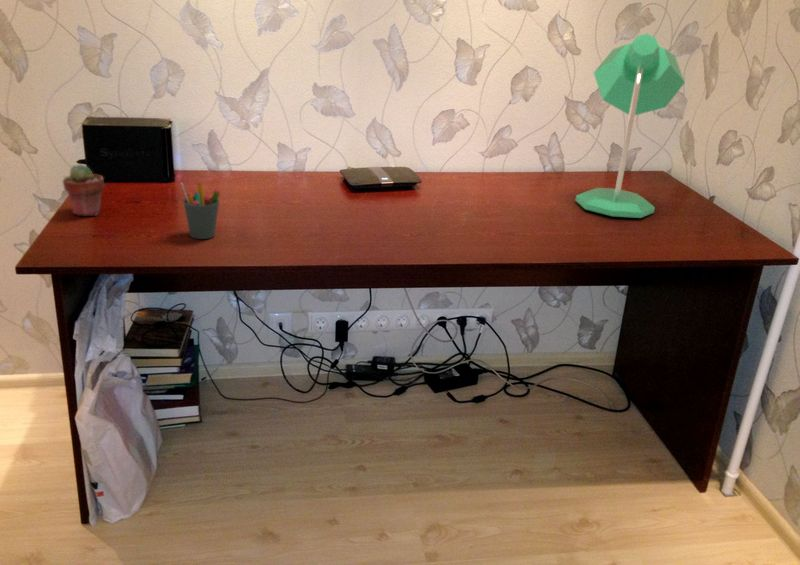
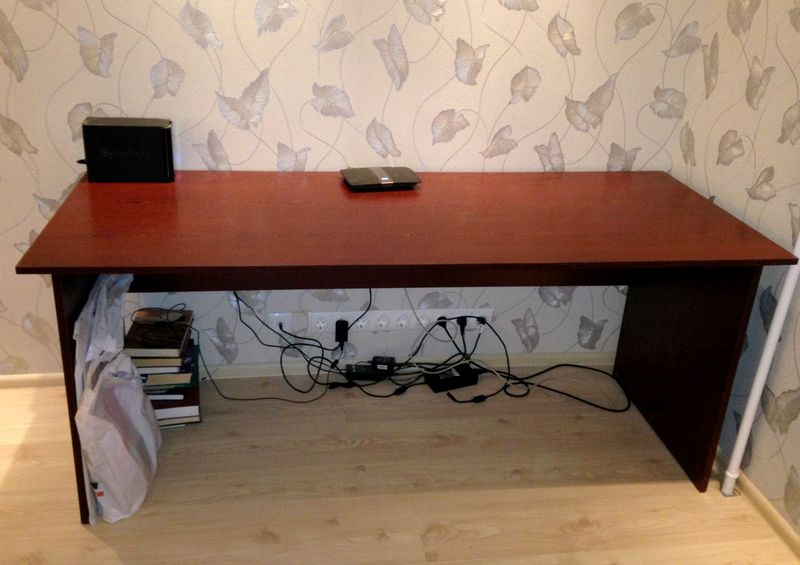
- desk lamp (630, 121)
- potted succulent (84, 188)
- pen holder (201, 208)
